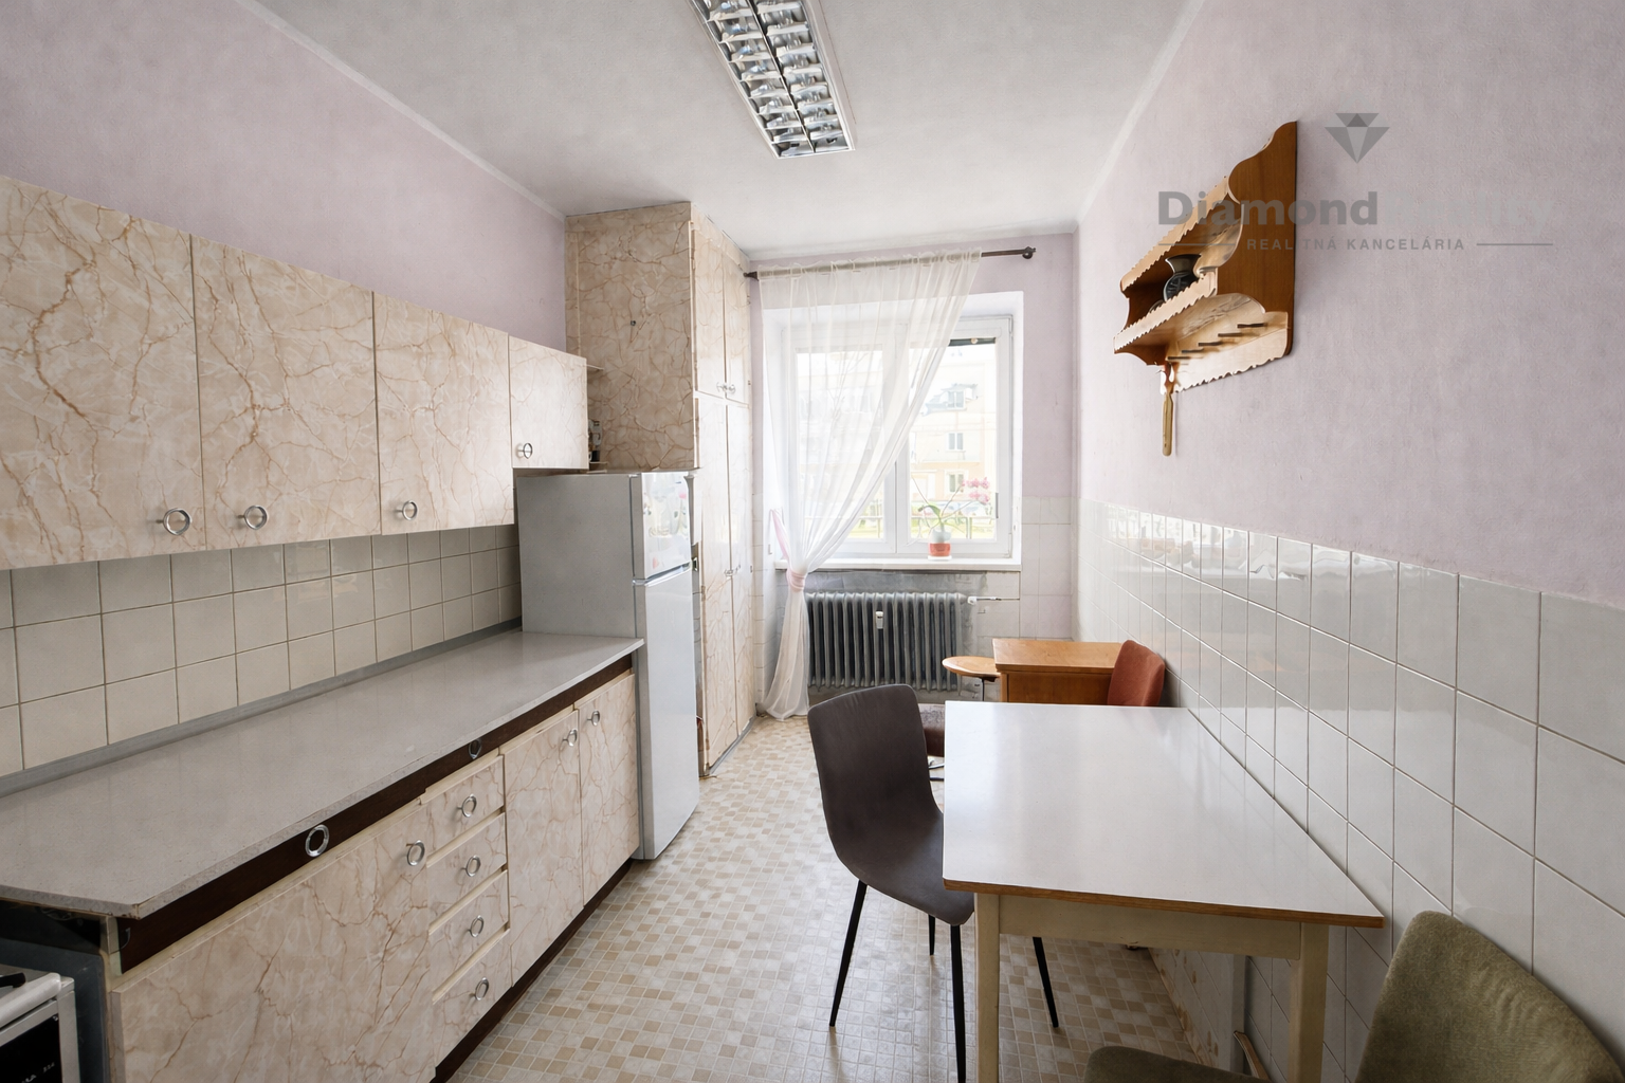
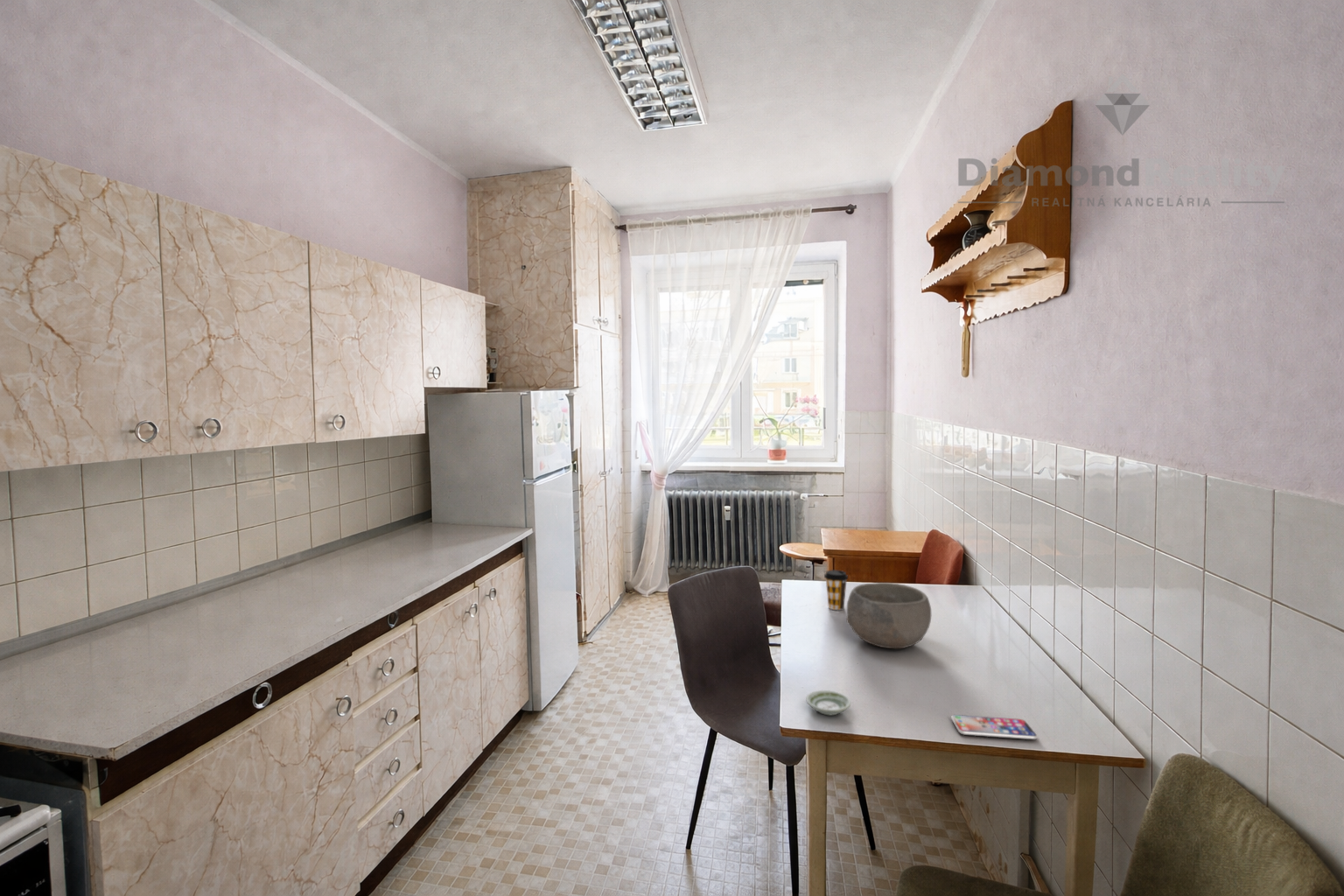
+ smartphone (992, 727)
+ coffee cup (836, 590)
+ saucer (828, 704)
+ bowl (887, 617)
